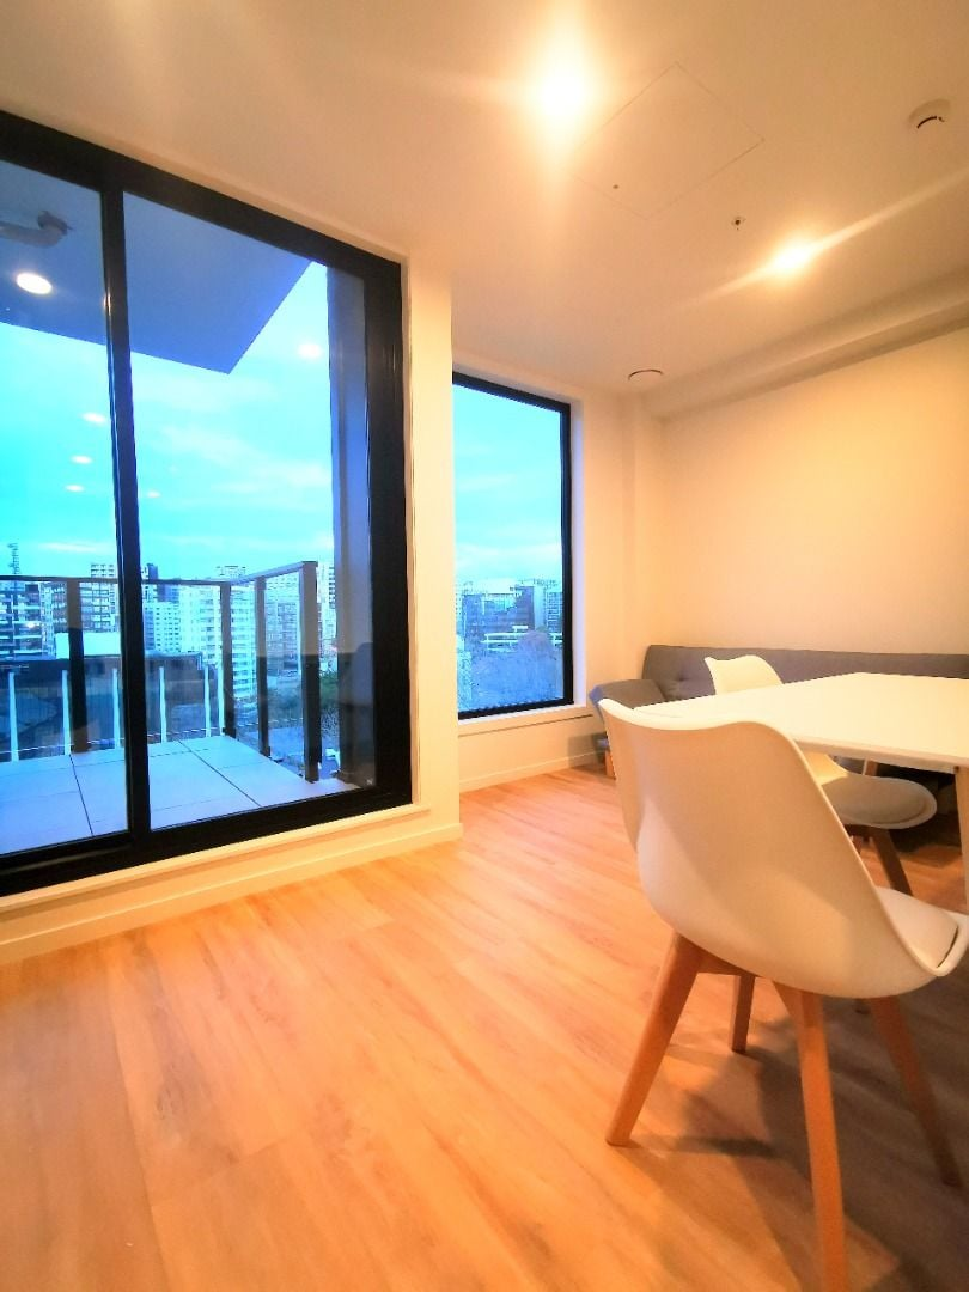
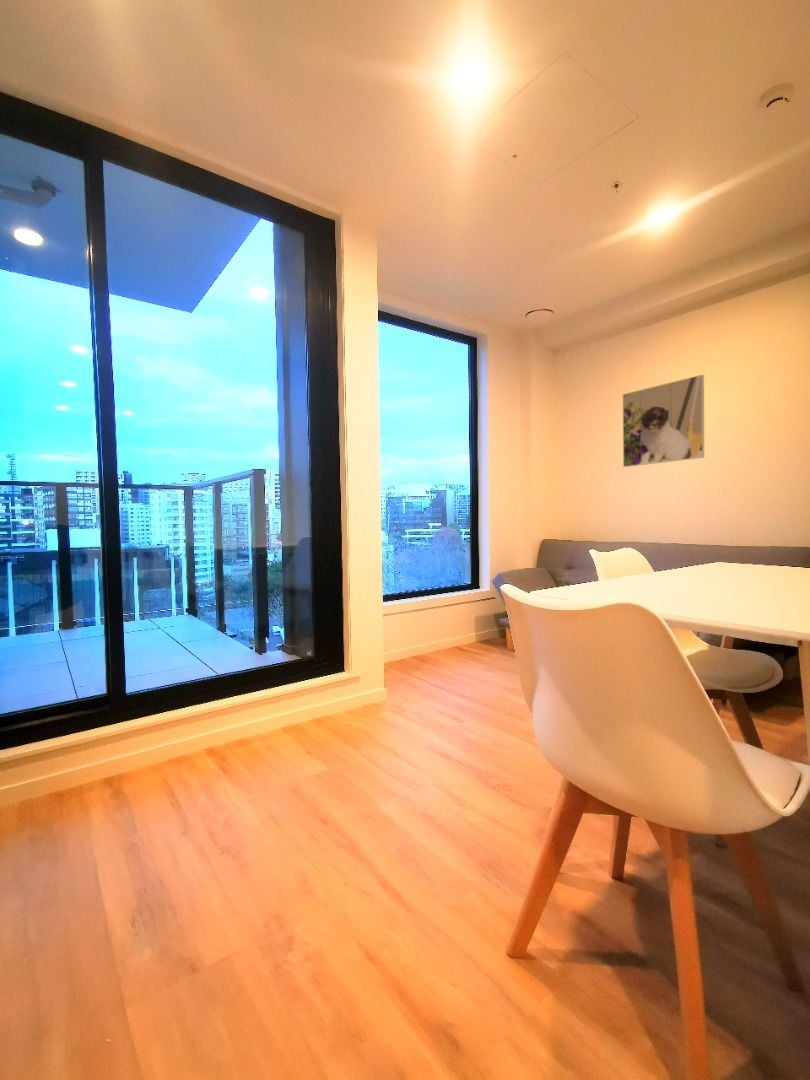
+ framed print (660, 424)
